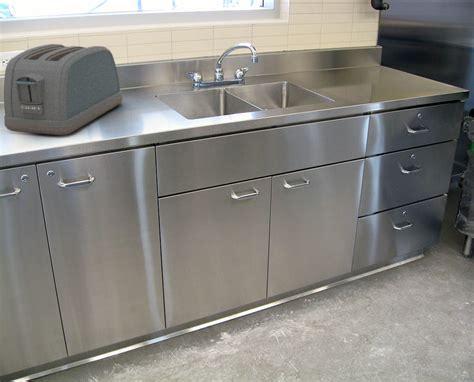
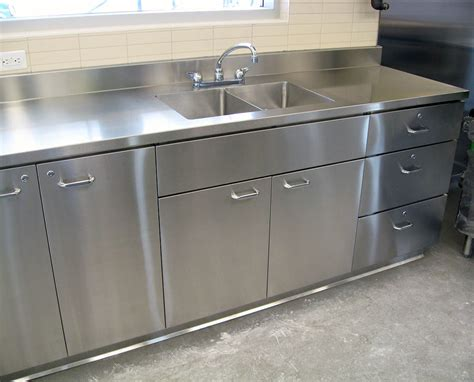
- toaster (64, 83)
